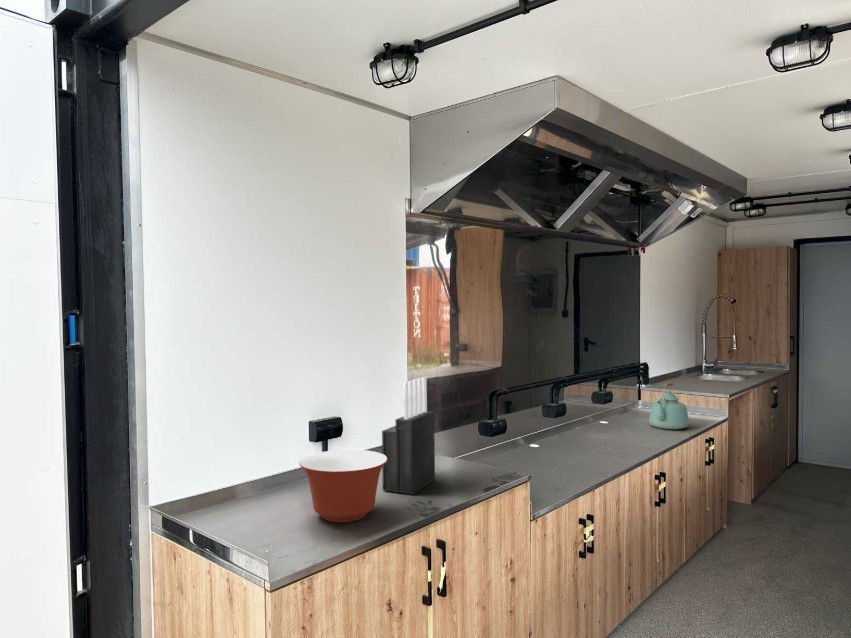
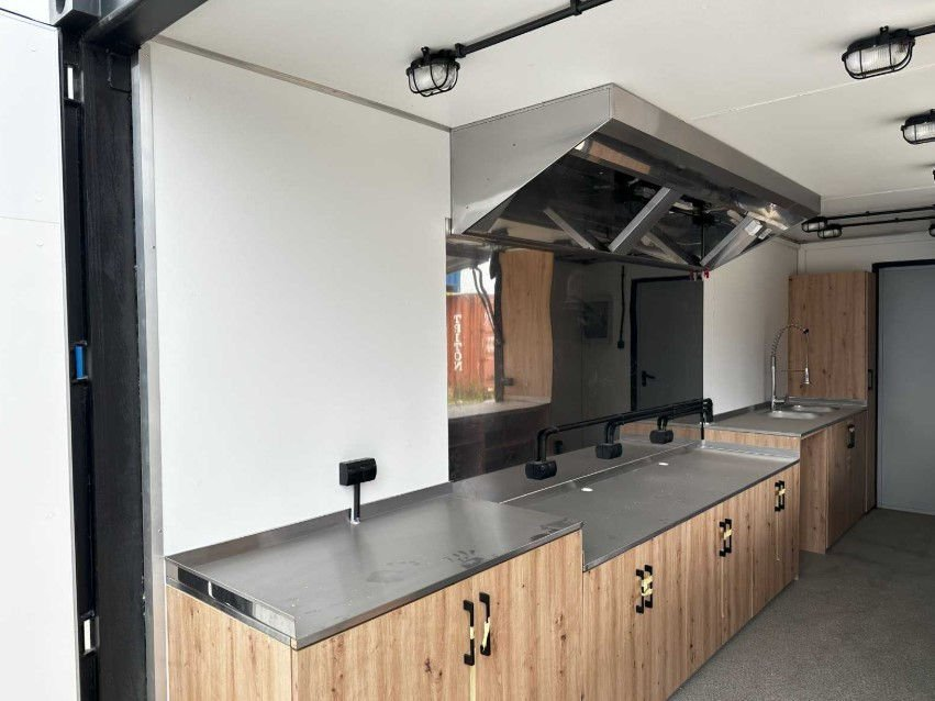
- kettle (667, 405)
- knife block (405, 432)
- mixing bowl (344, 487)
